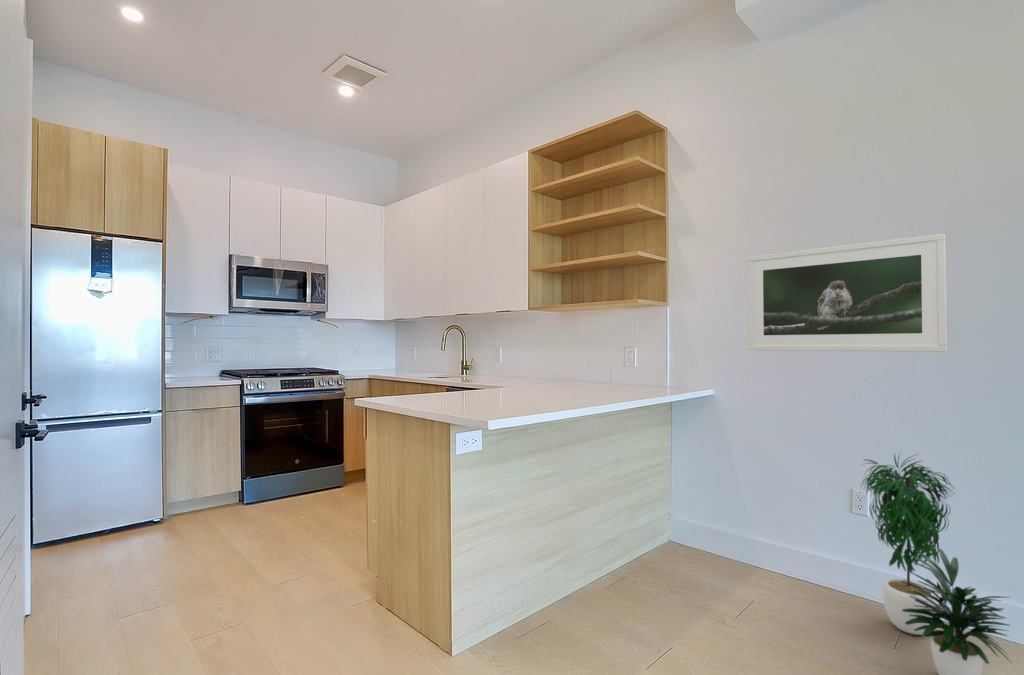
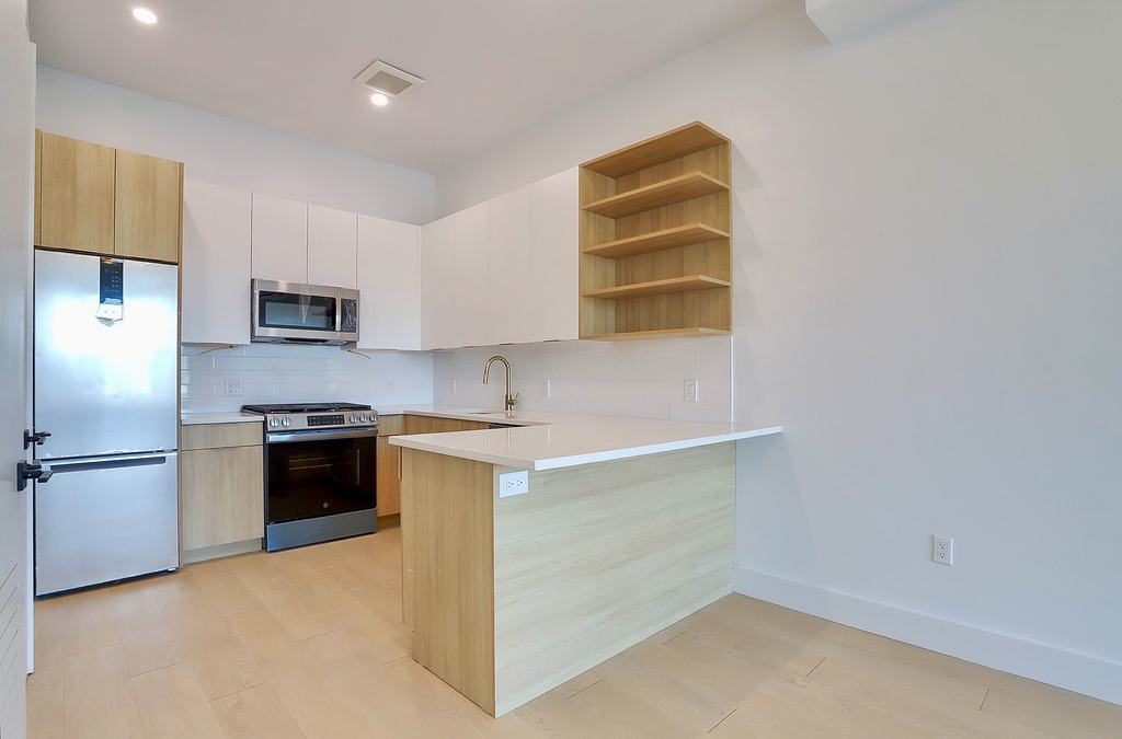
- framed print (835, 298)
- potted plant (923, 553)
